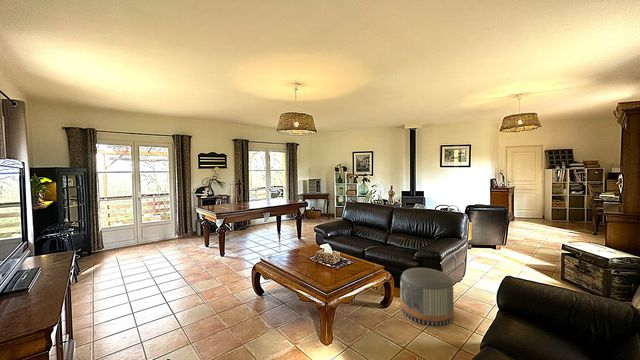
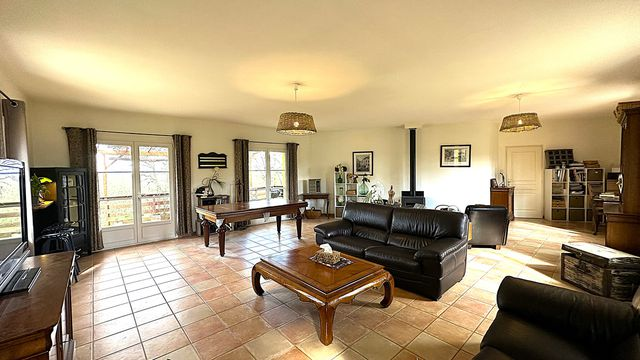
- pouf (426, 291)
